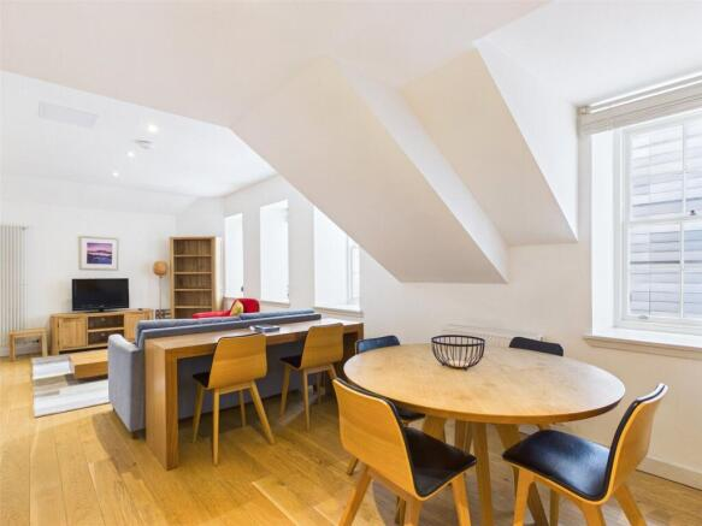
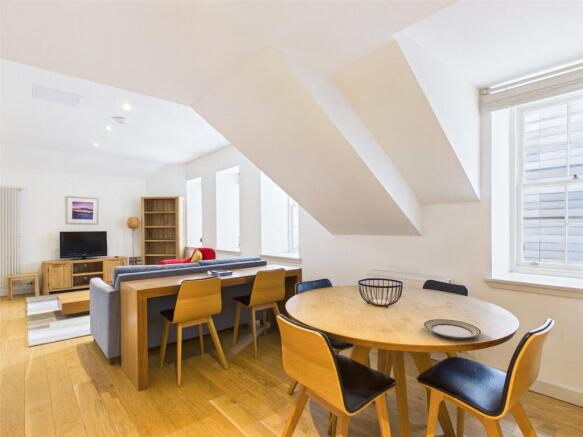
+ plate (451, 329)
